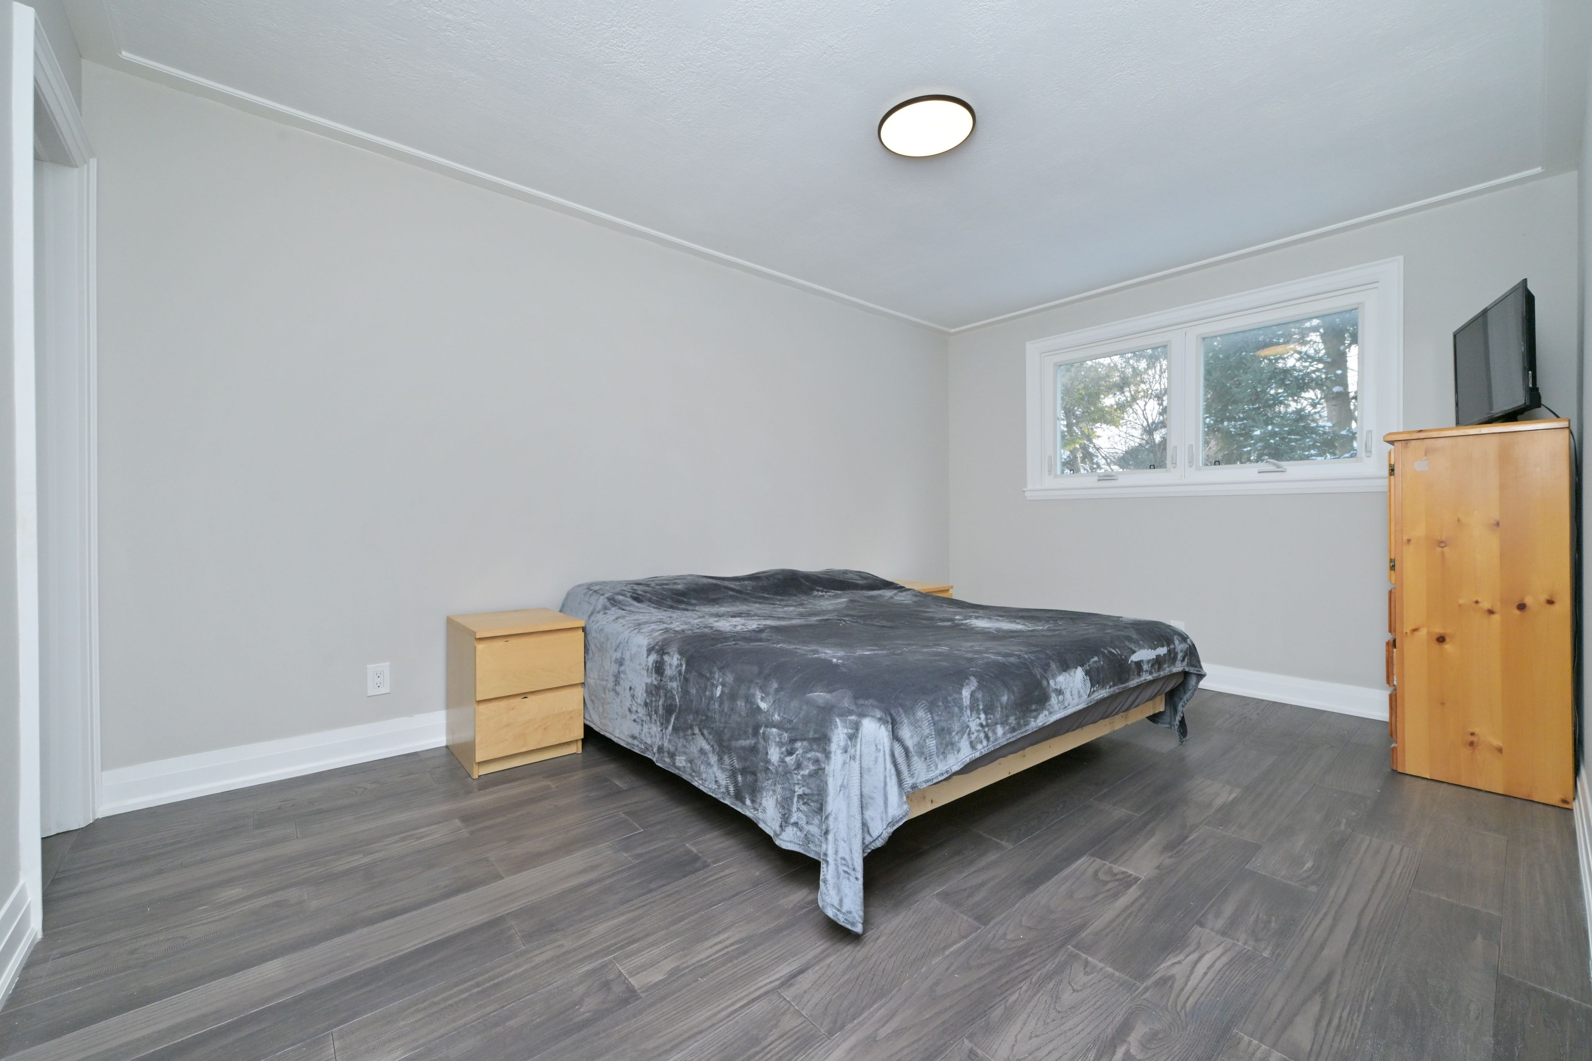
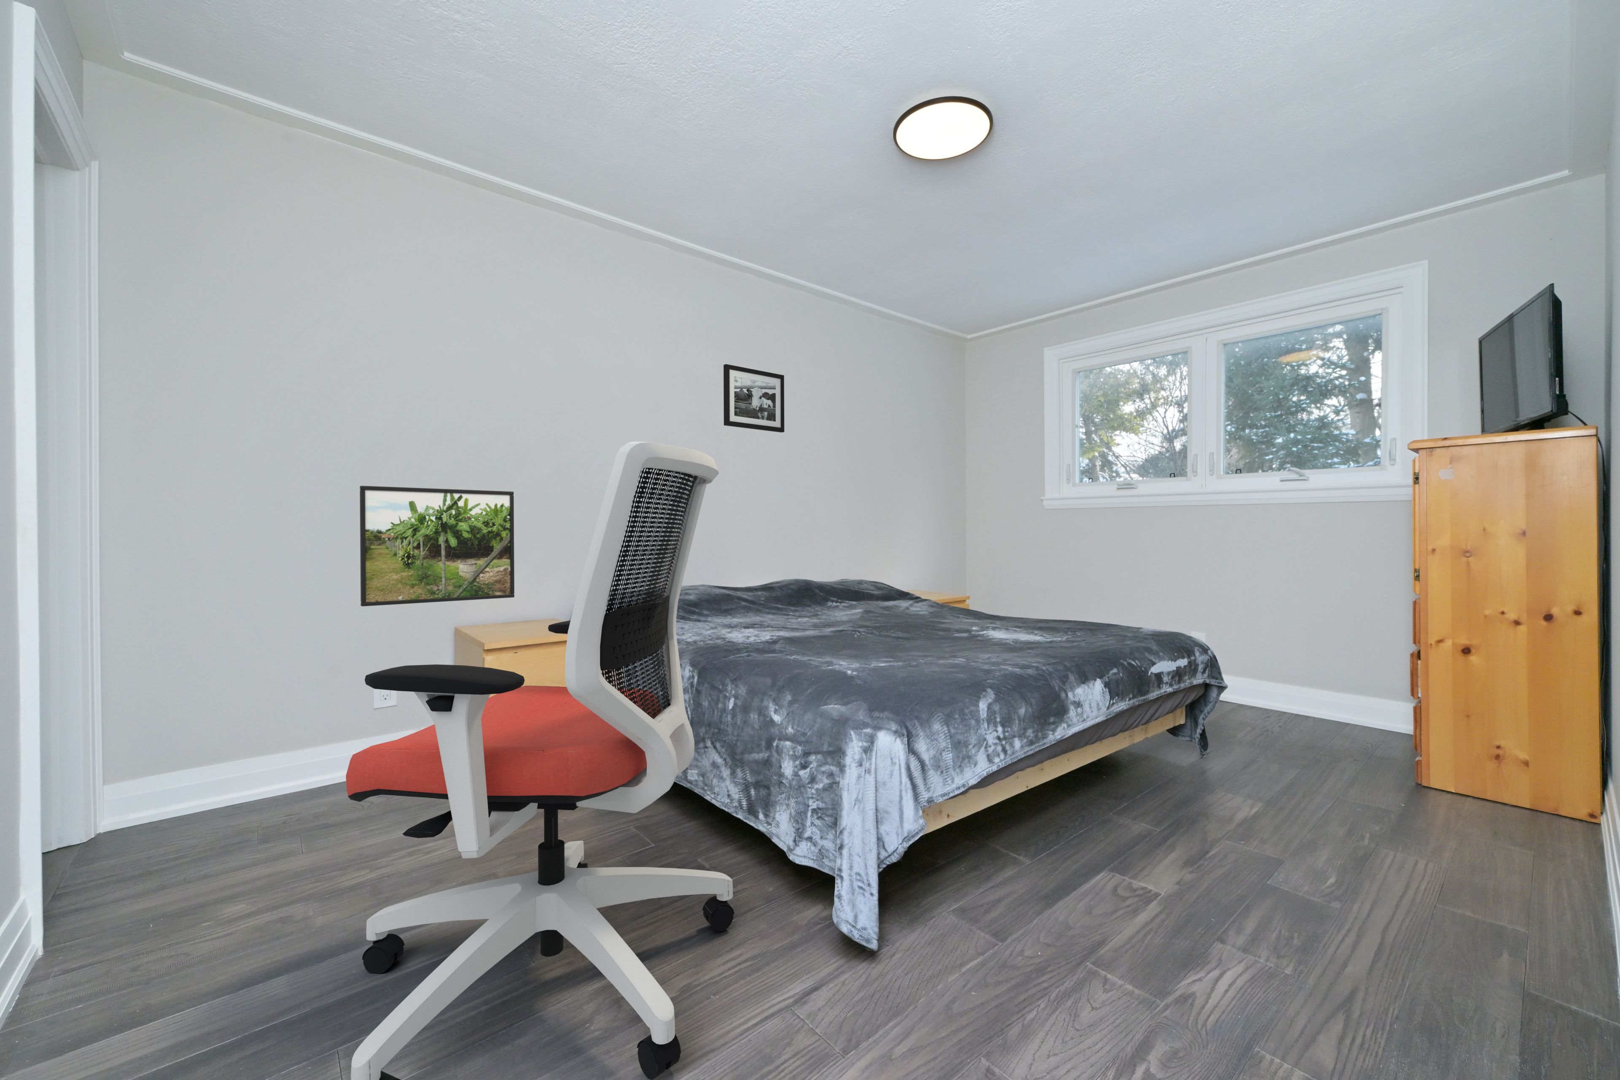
+ office chair (535, 717)
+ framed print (441, 545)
+ picture frame (755, 399)
